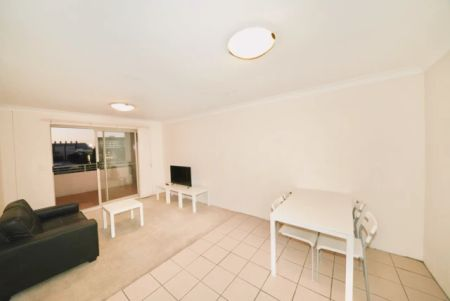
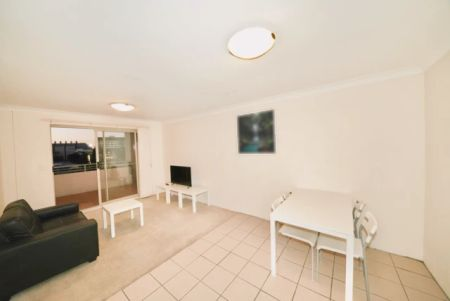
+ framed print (254, 133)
